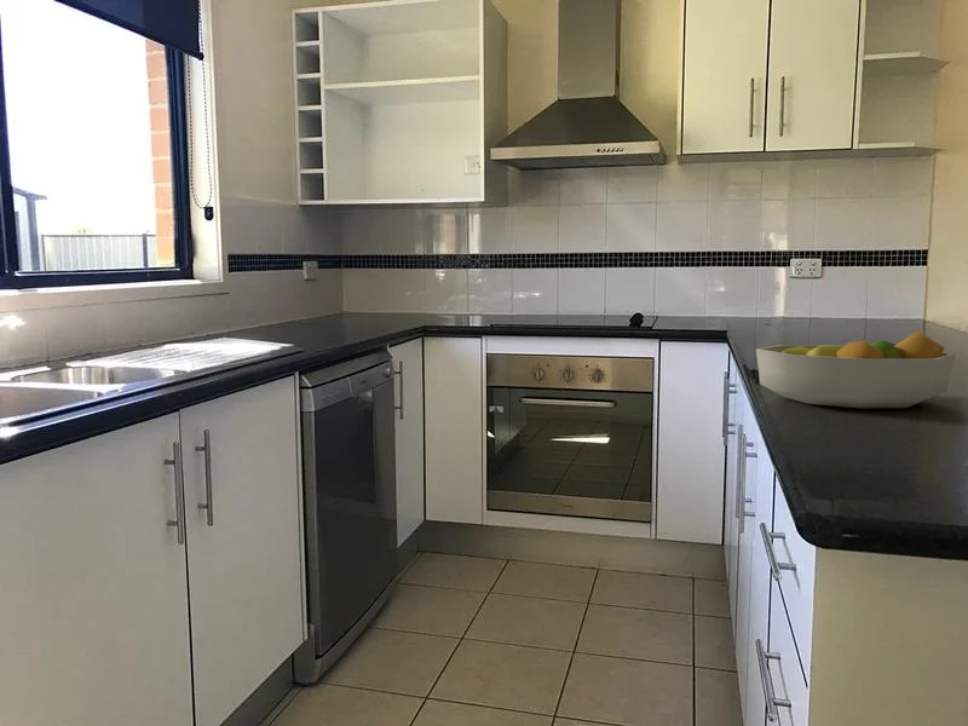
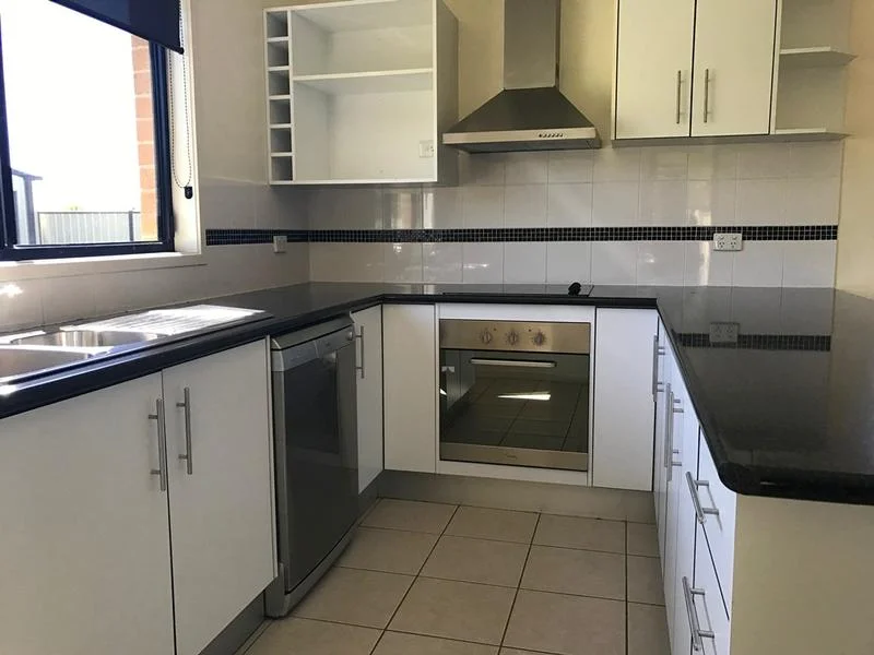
- fruit bowl (852, 364)
